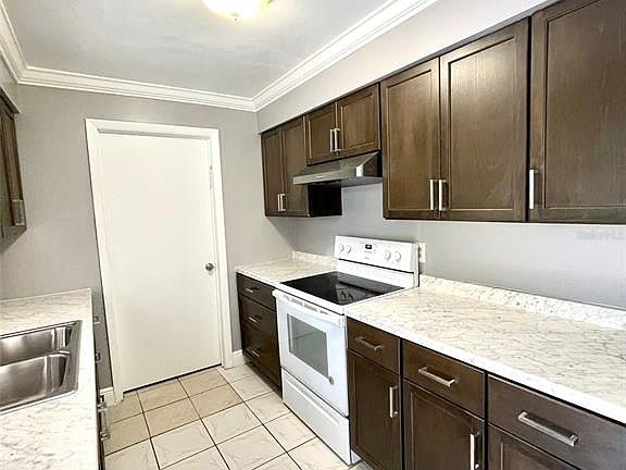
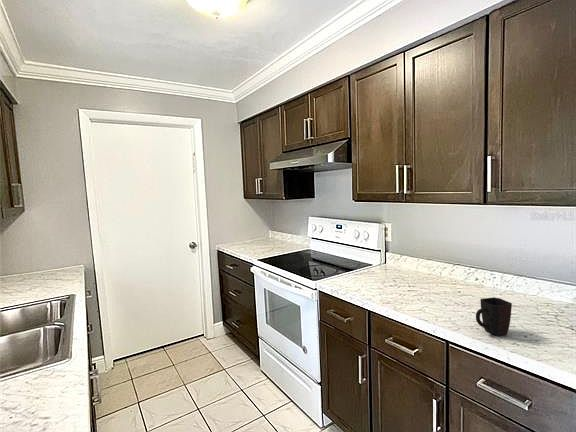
+ mug (493, 317)
